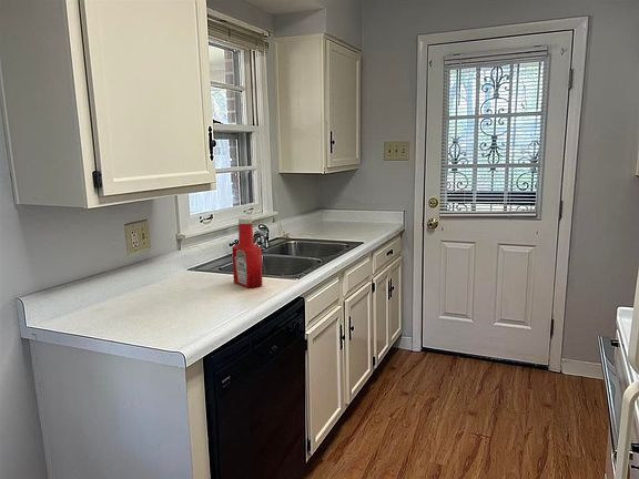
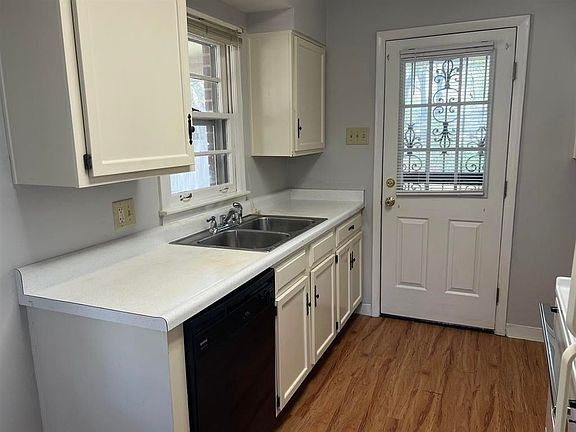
- soap bottle (246, 251)
